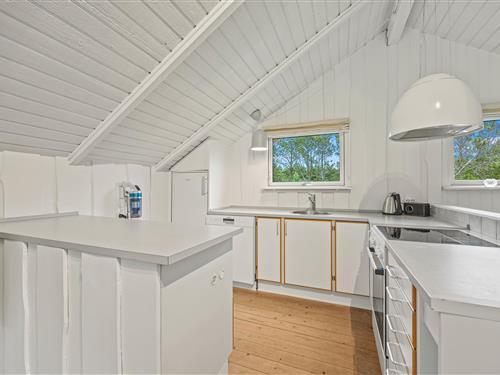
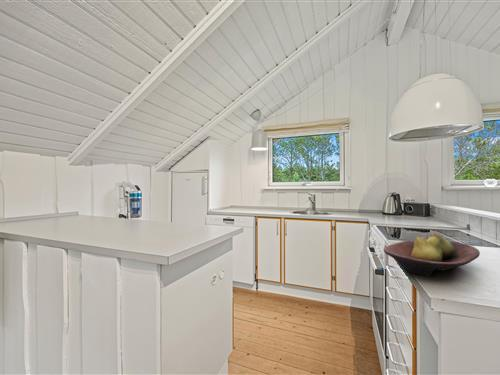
+ fruit bowl (430, 250)
